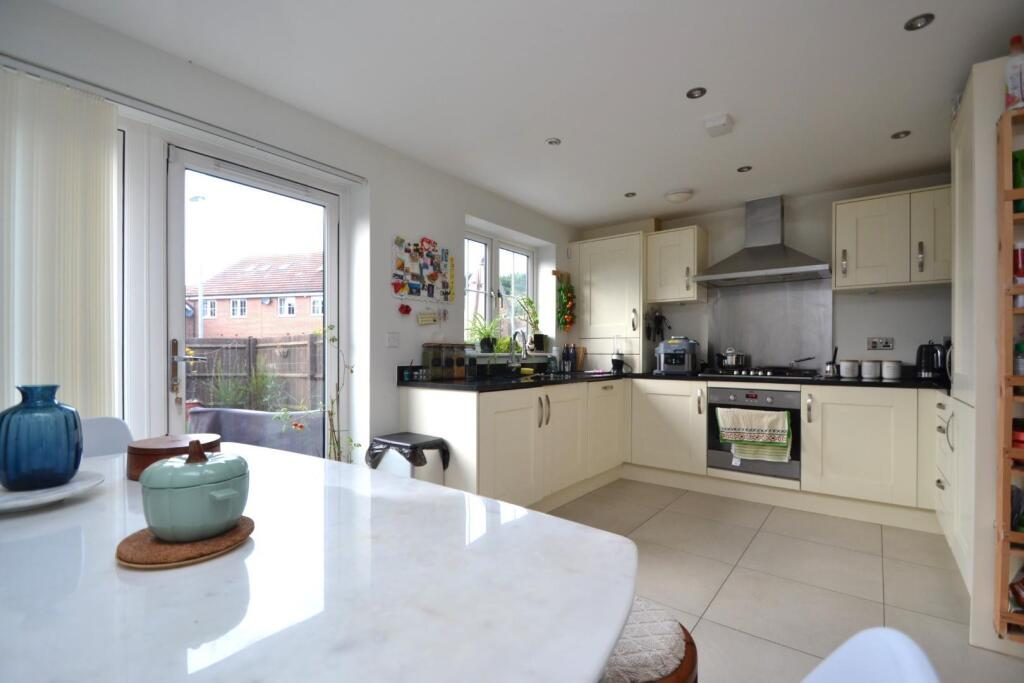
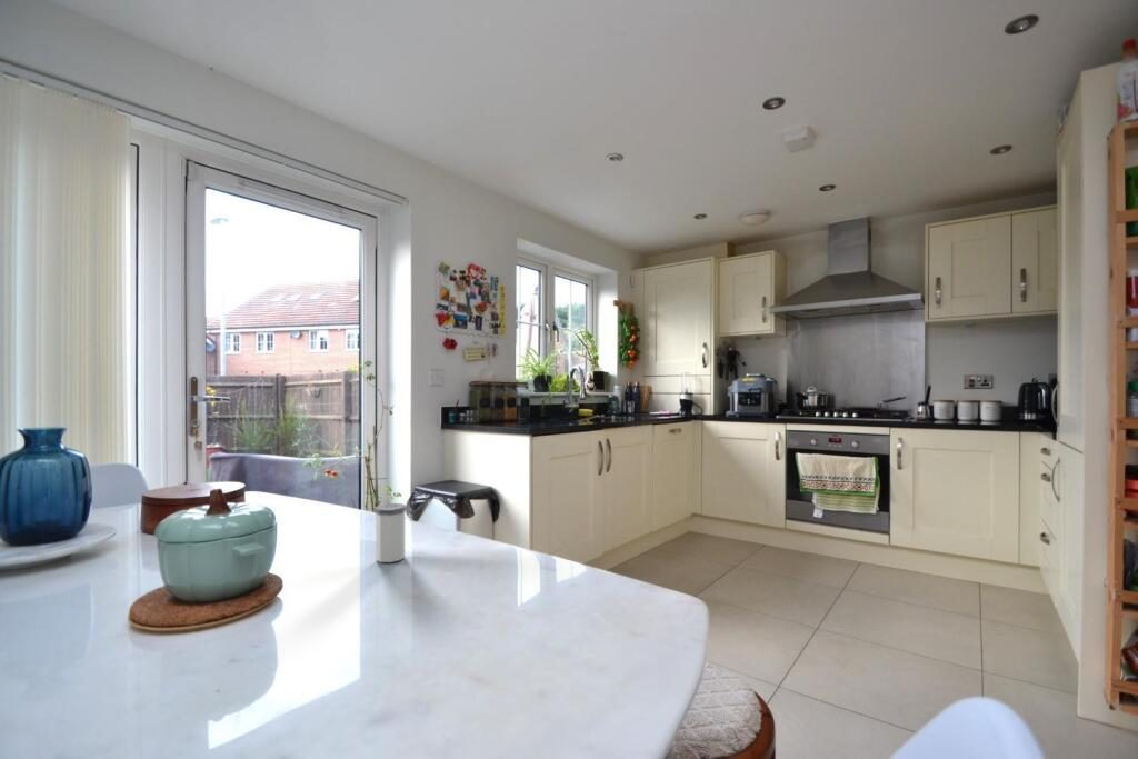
+ salt shaker (390, 531)
